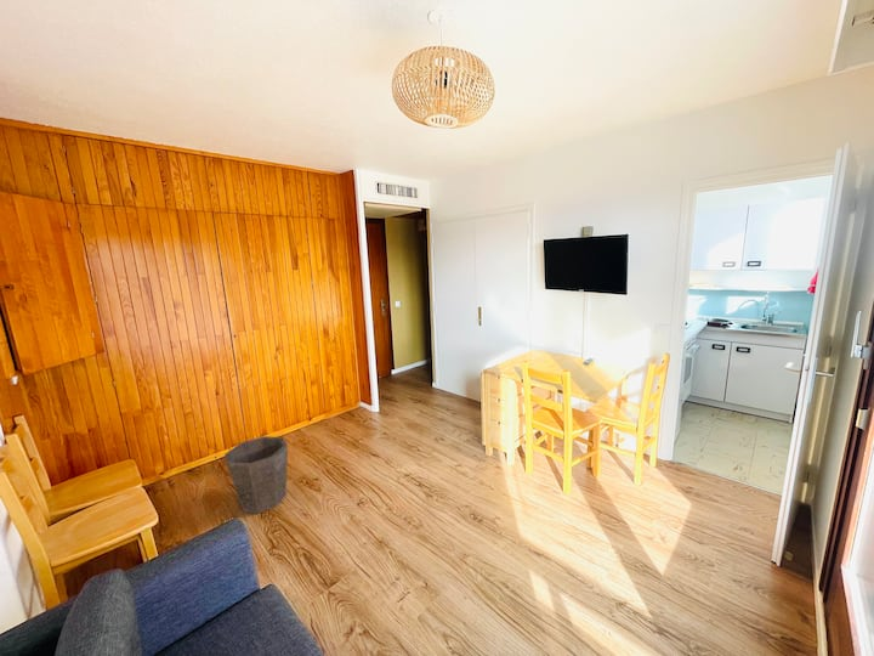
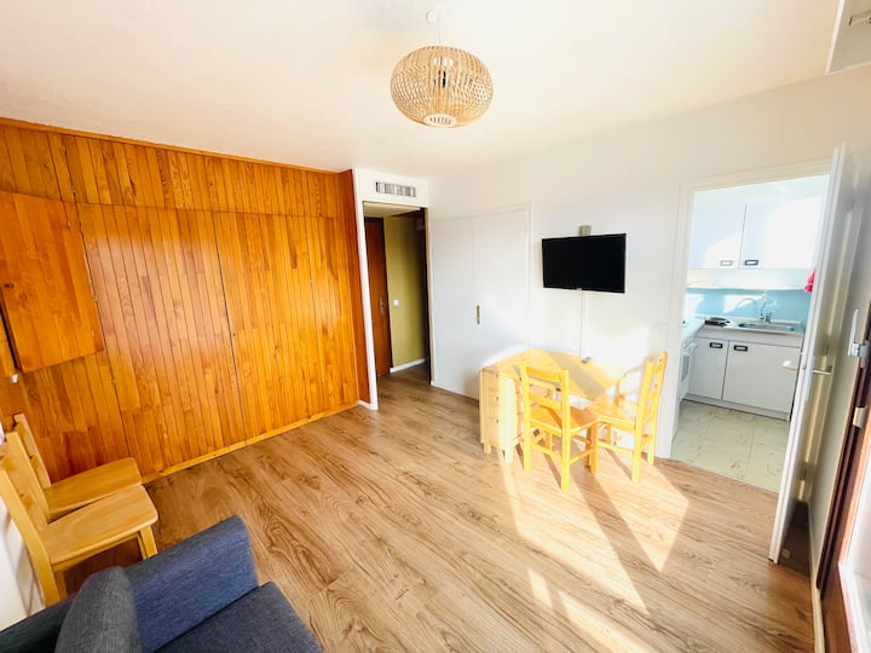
- waste bin (260, 475)
